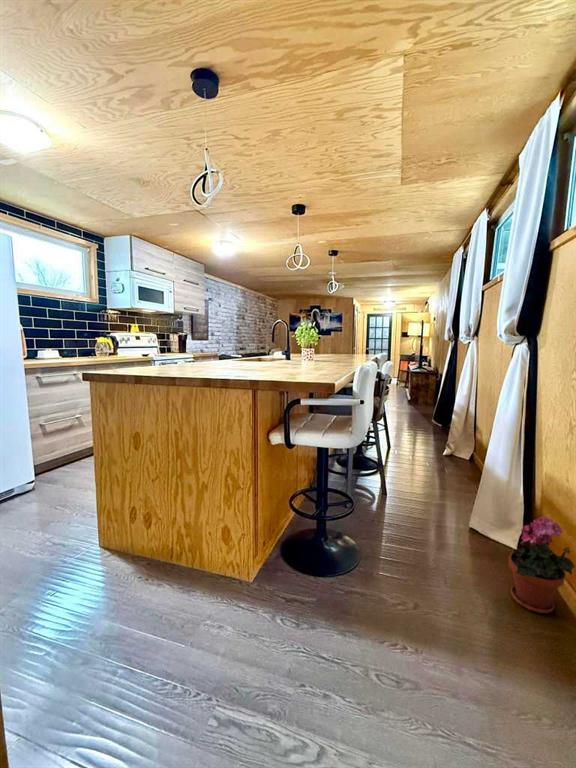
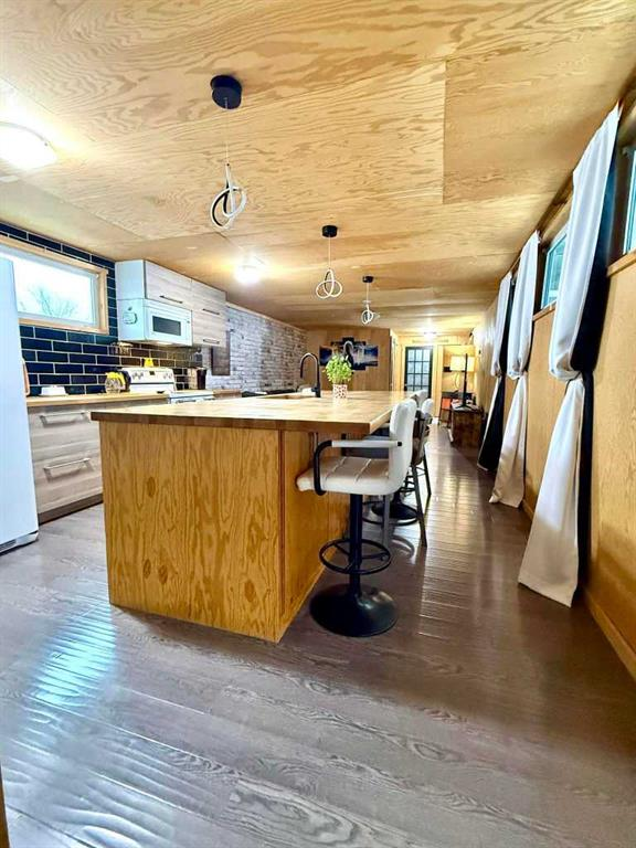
- potted plant (539, 559)
